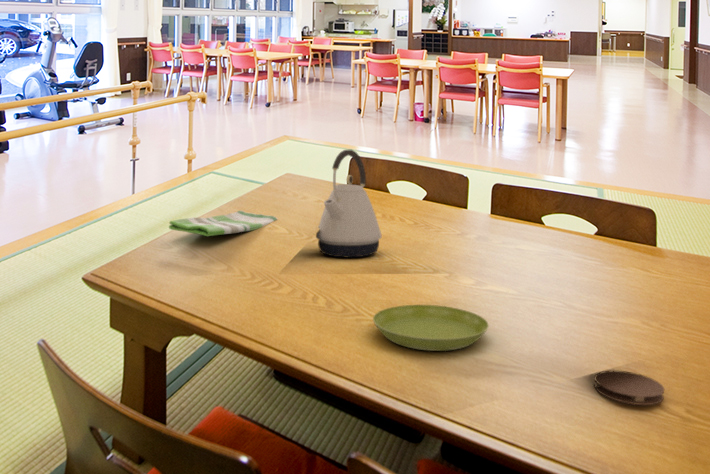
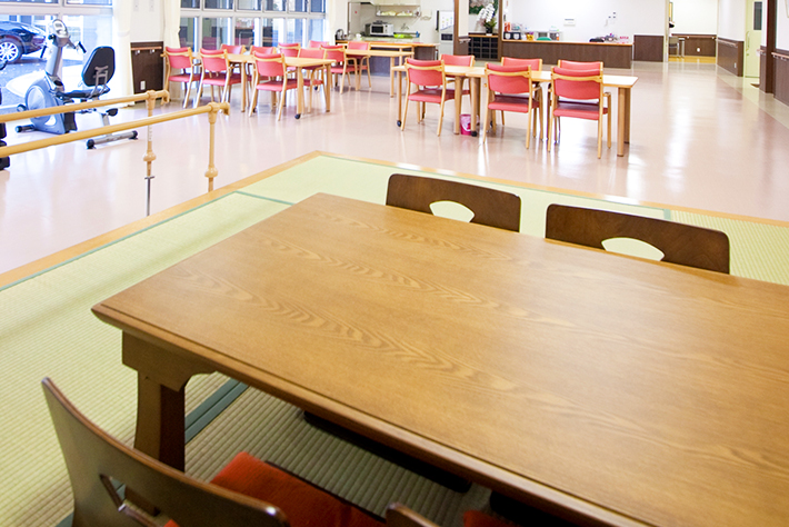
- kettle (347, 202)
- coaster (628, 386)
- dish towel (226, 222)
- saucer (429, 327)
